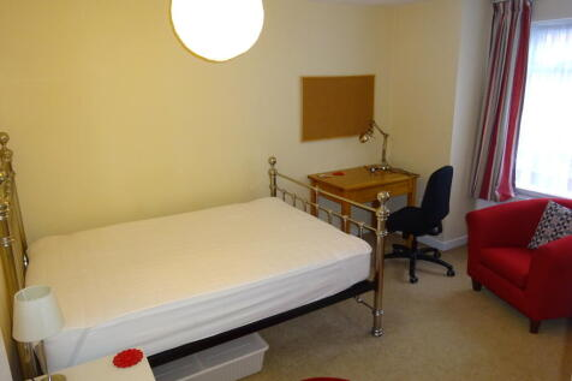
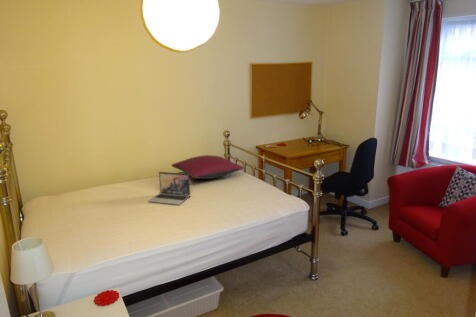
+ pillow (207, 166)
+ laptop (168, 187)
